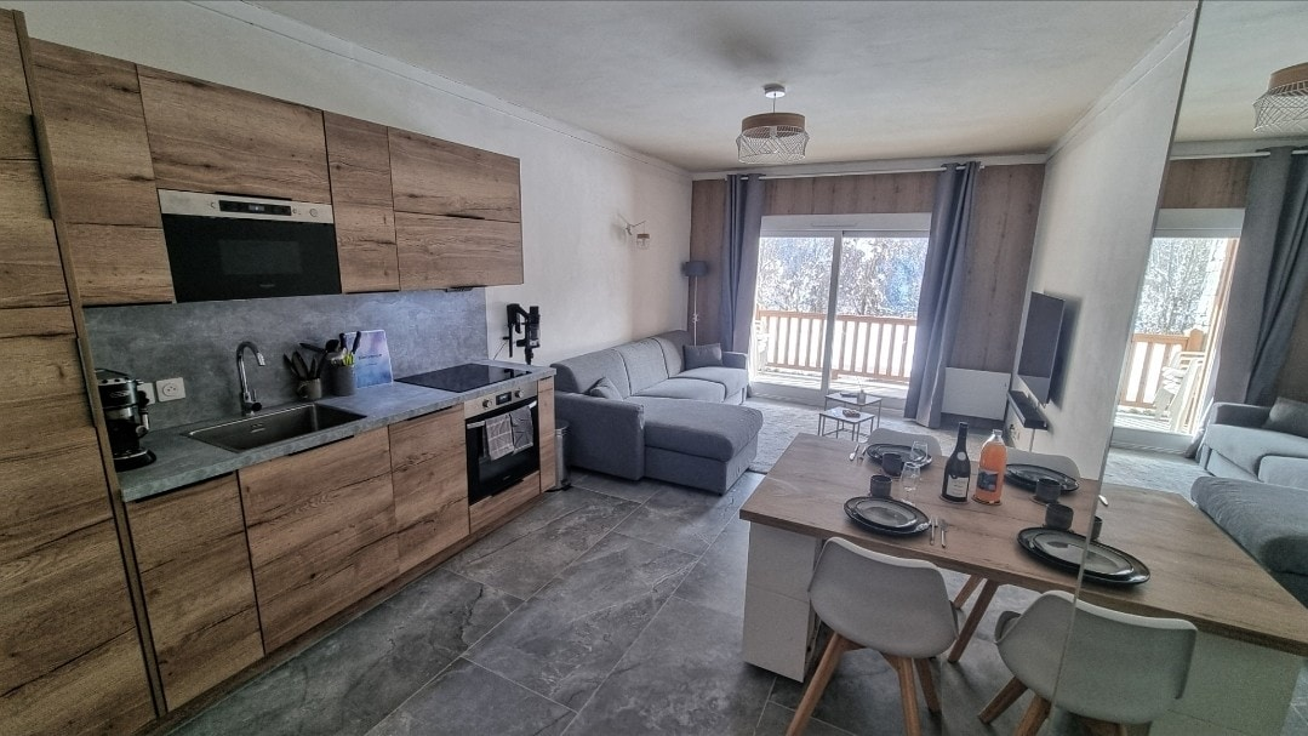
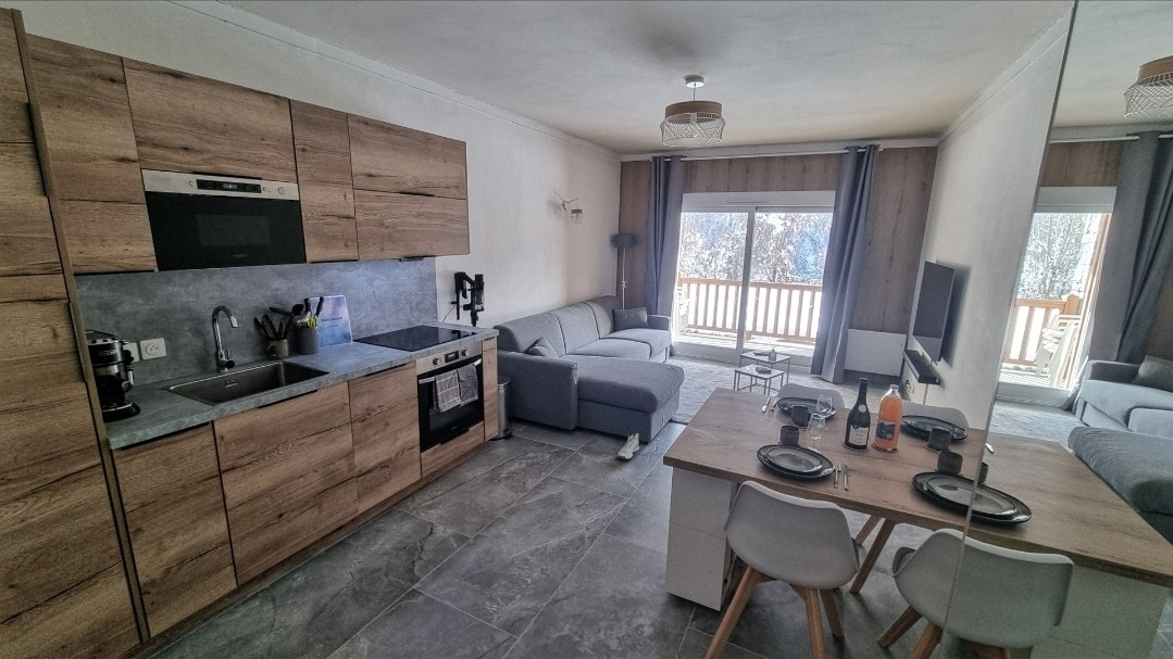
+ sneaker (627, 443)
